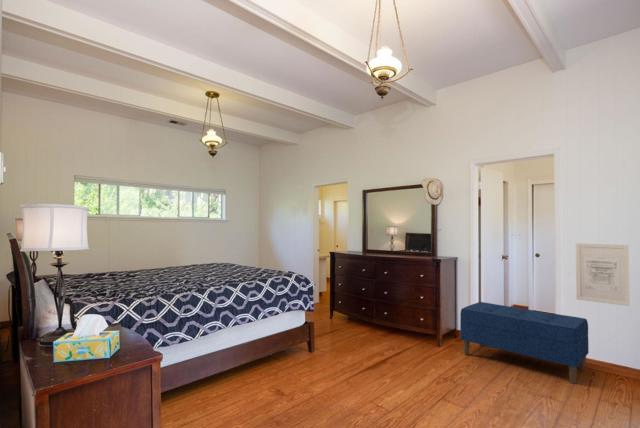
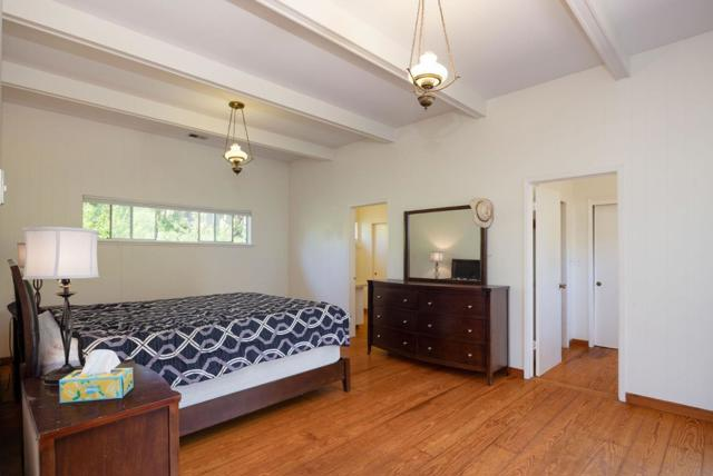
- wall art (601, 273)
- bench (520, 337)
